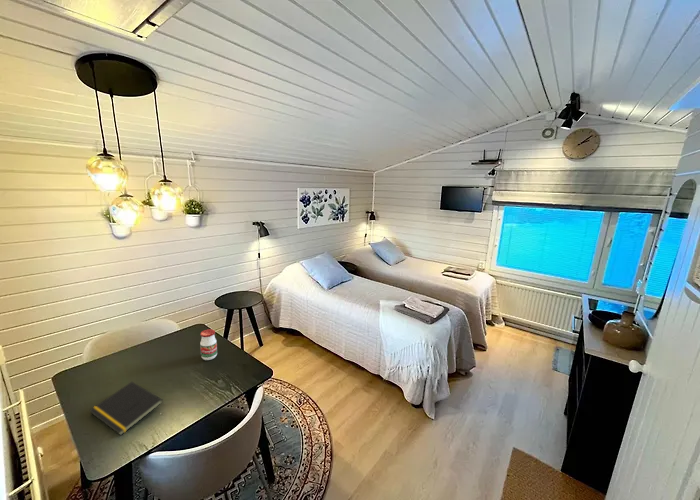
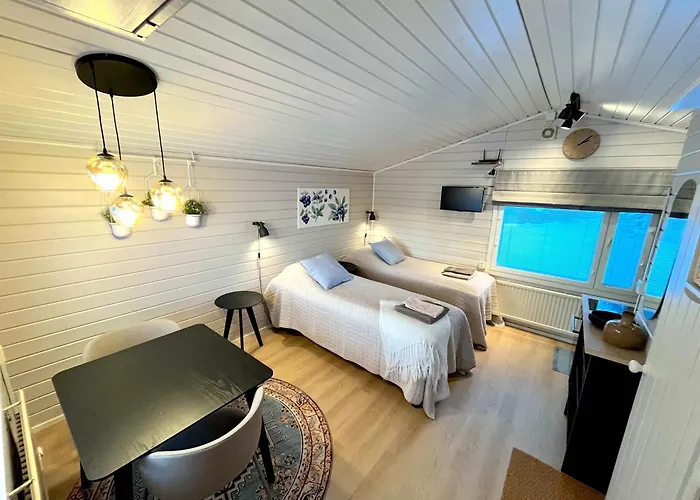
- jar (208, 344)
- notepad (126, 405)
